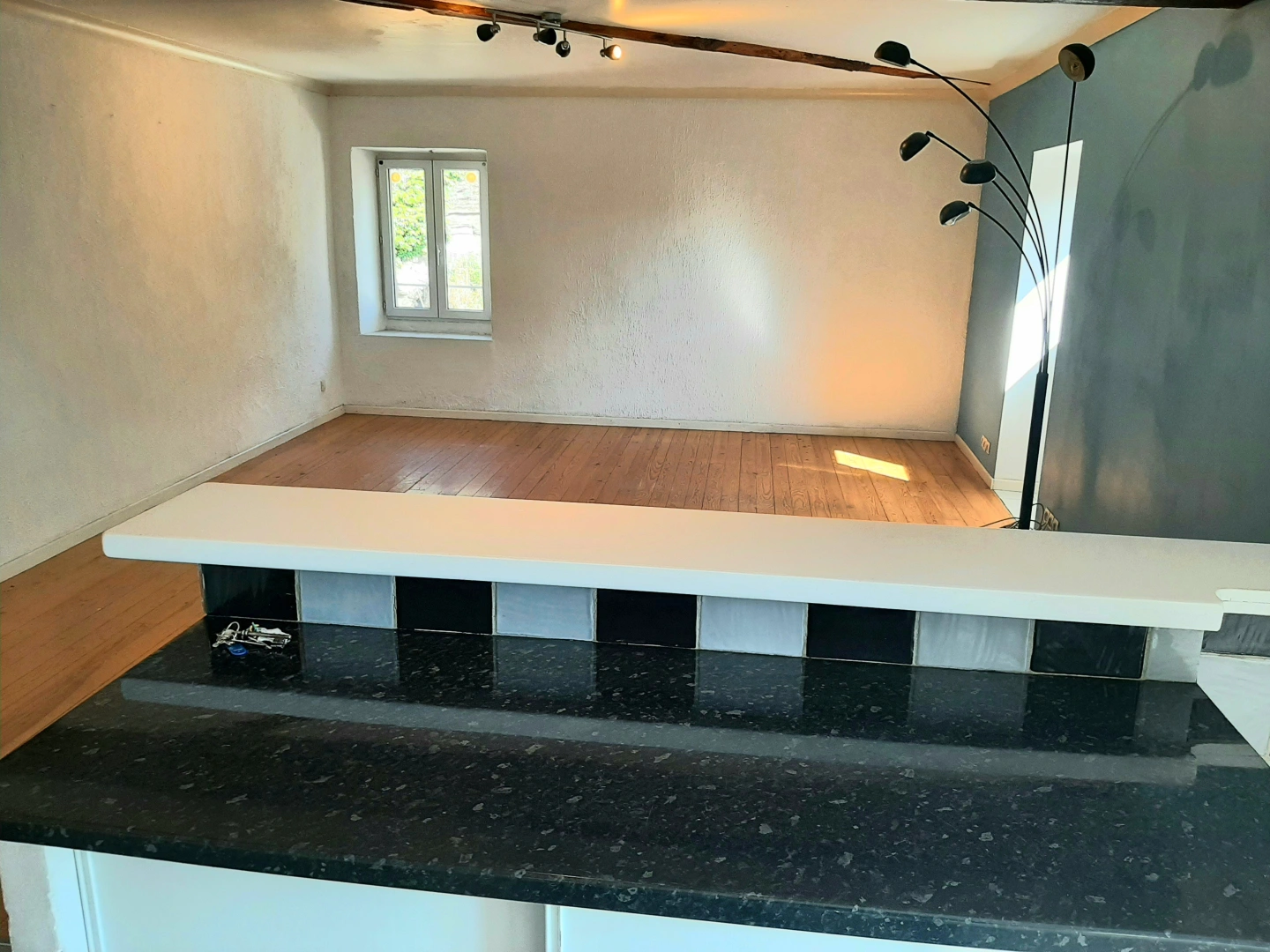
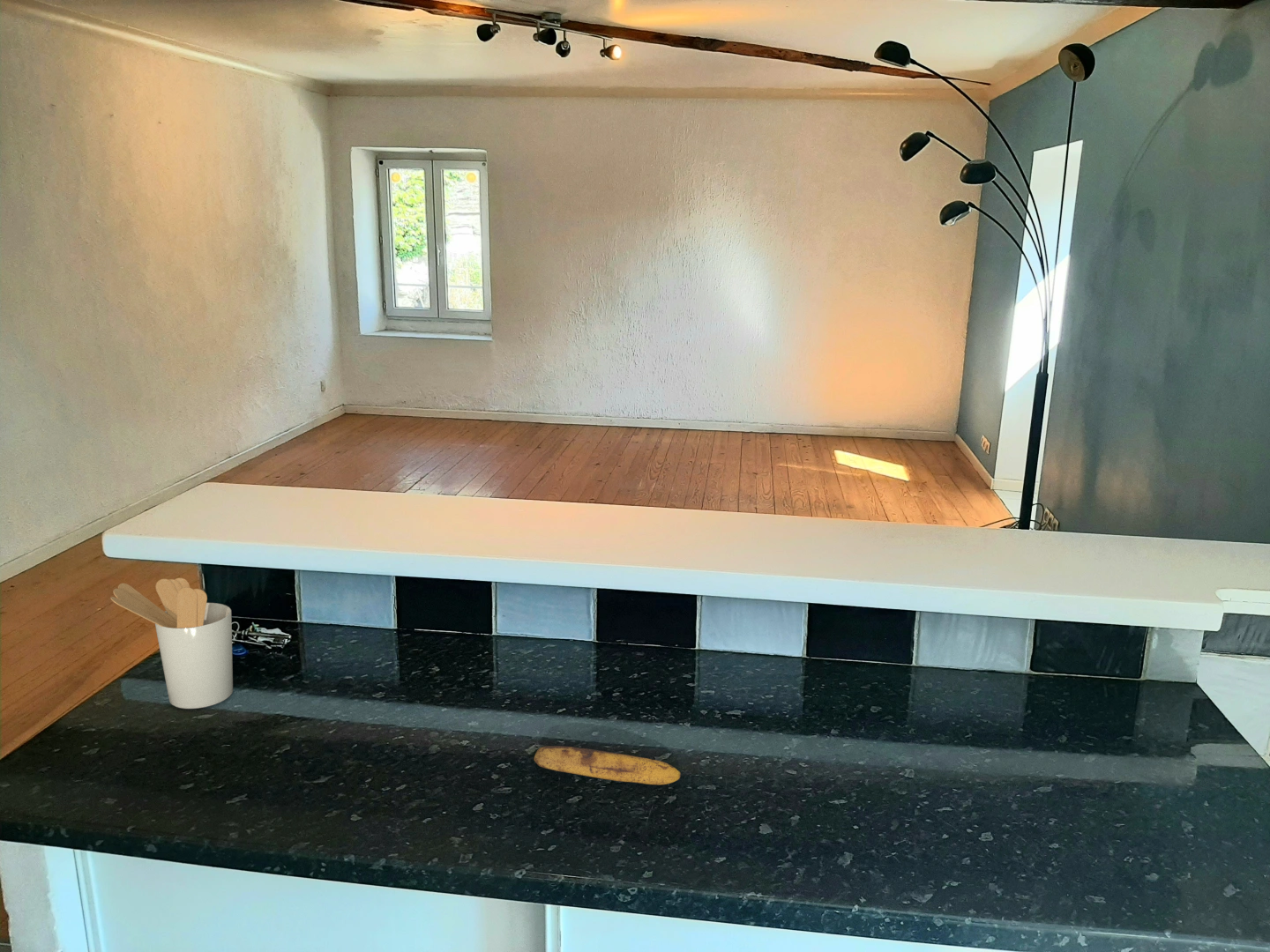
+ utensil holder (175, 639)
+ banana (602, 762)
